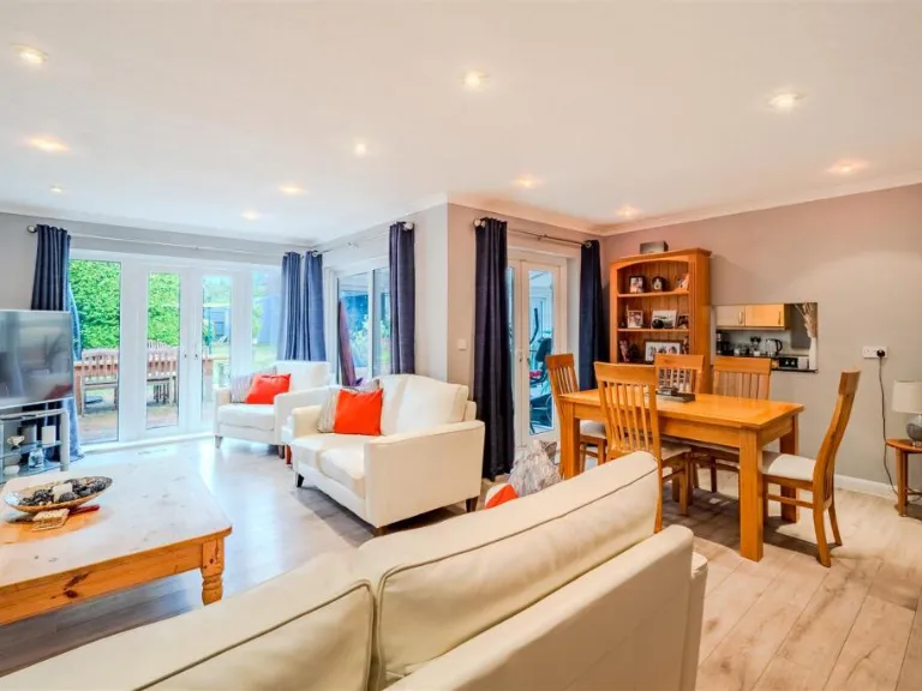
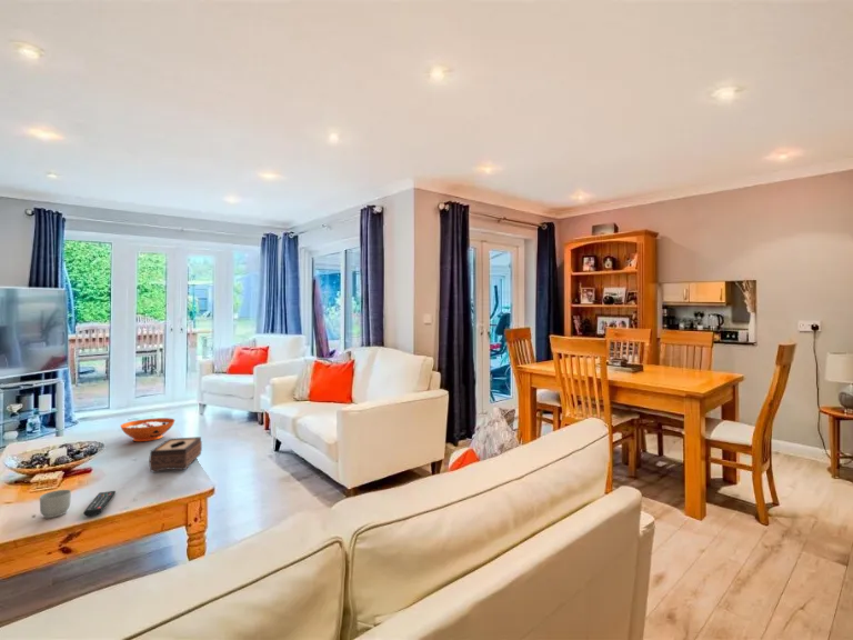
+ mug (57, 502)
+ decorative bowl (148, 430)
+ remote control (100, 502)
+ tissue box (177, 452)
